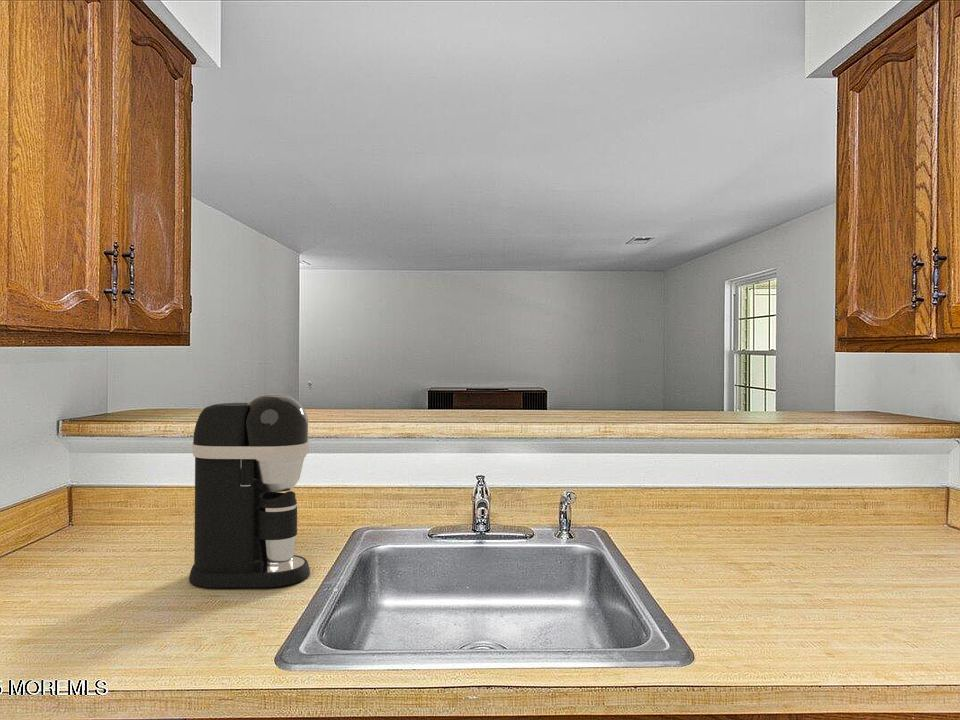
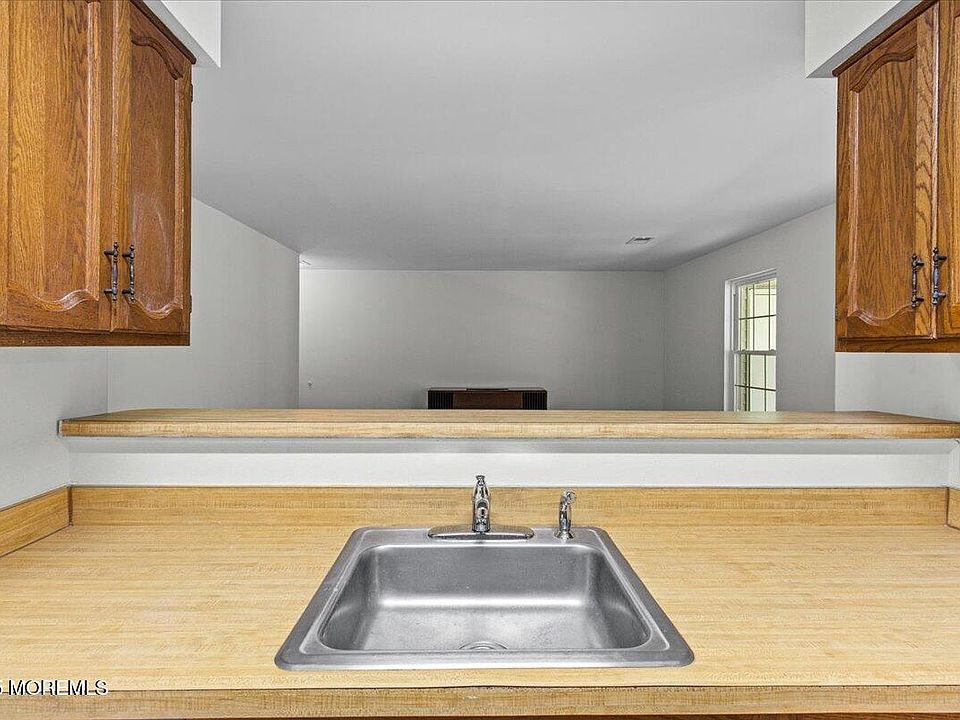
- coffee maker (251, 485)
